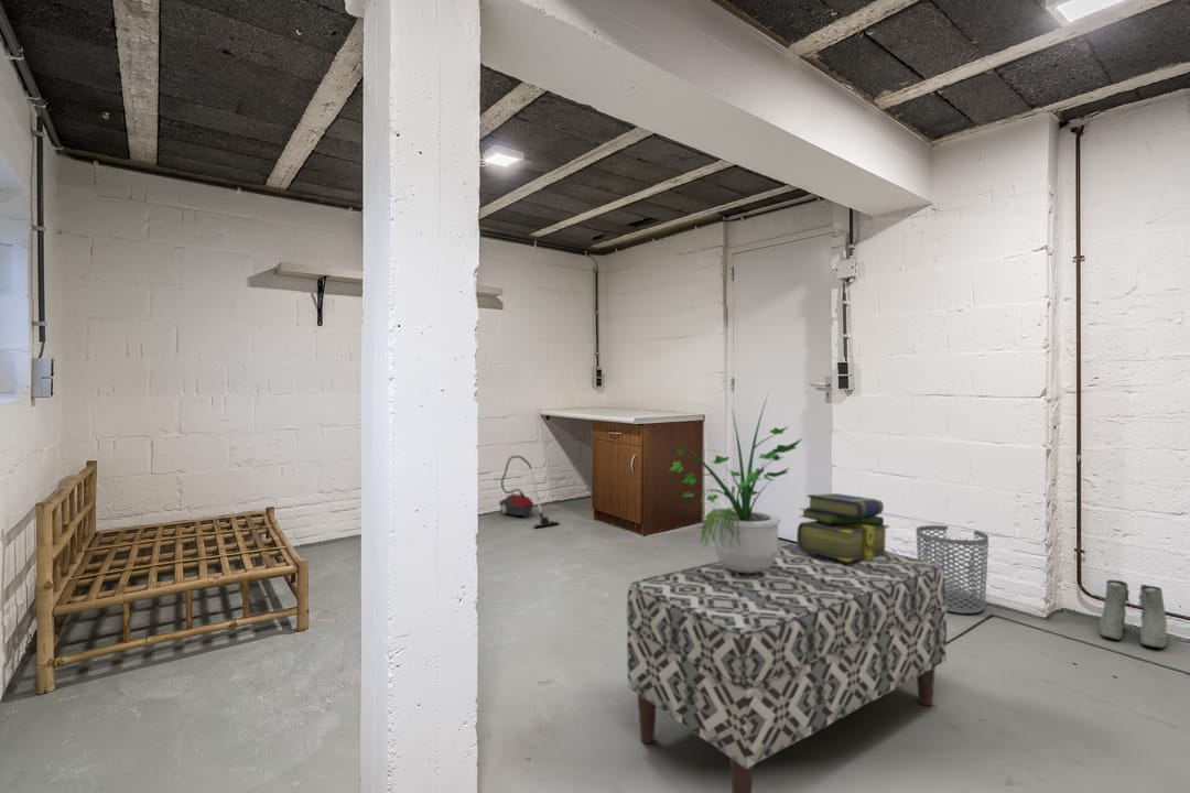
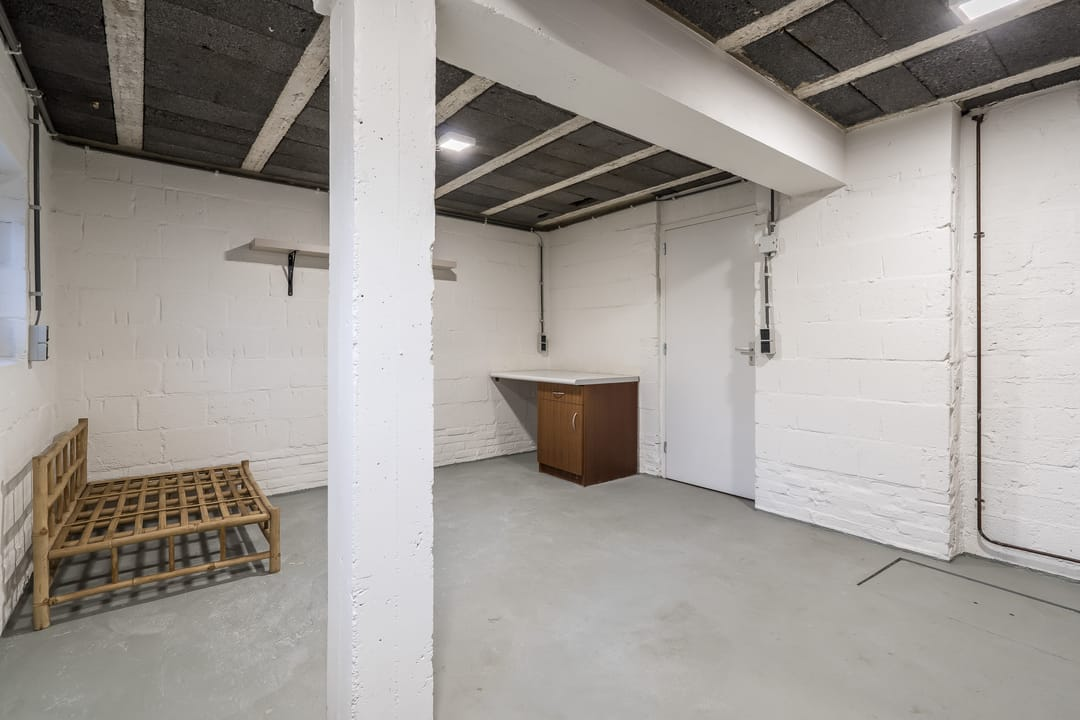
- potted plant (735, 481)
- stack of books (842, 522)
- boots (1129, 608)
- waste bin (951, 567)
- vacuum cleaner (519, 489)
- bench (793, 647)
